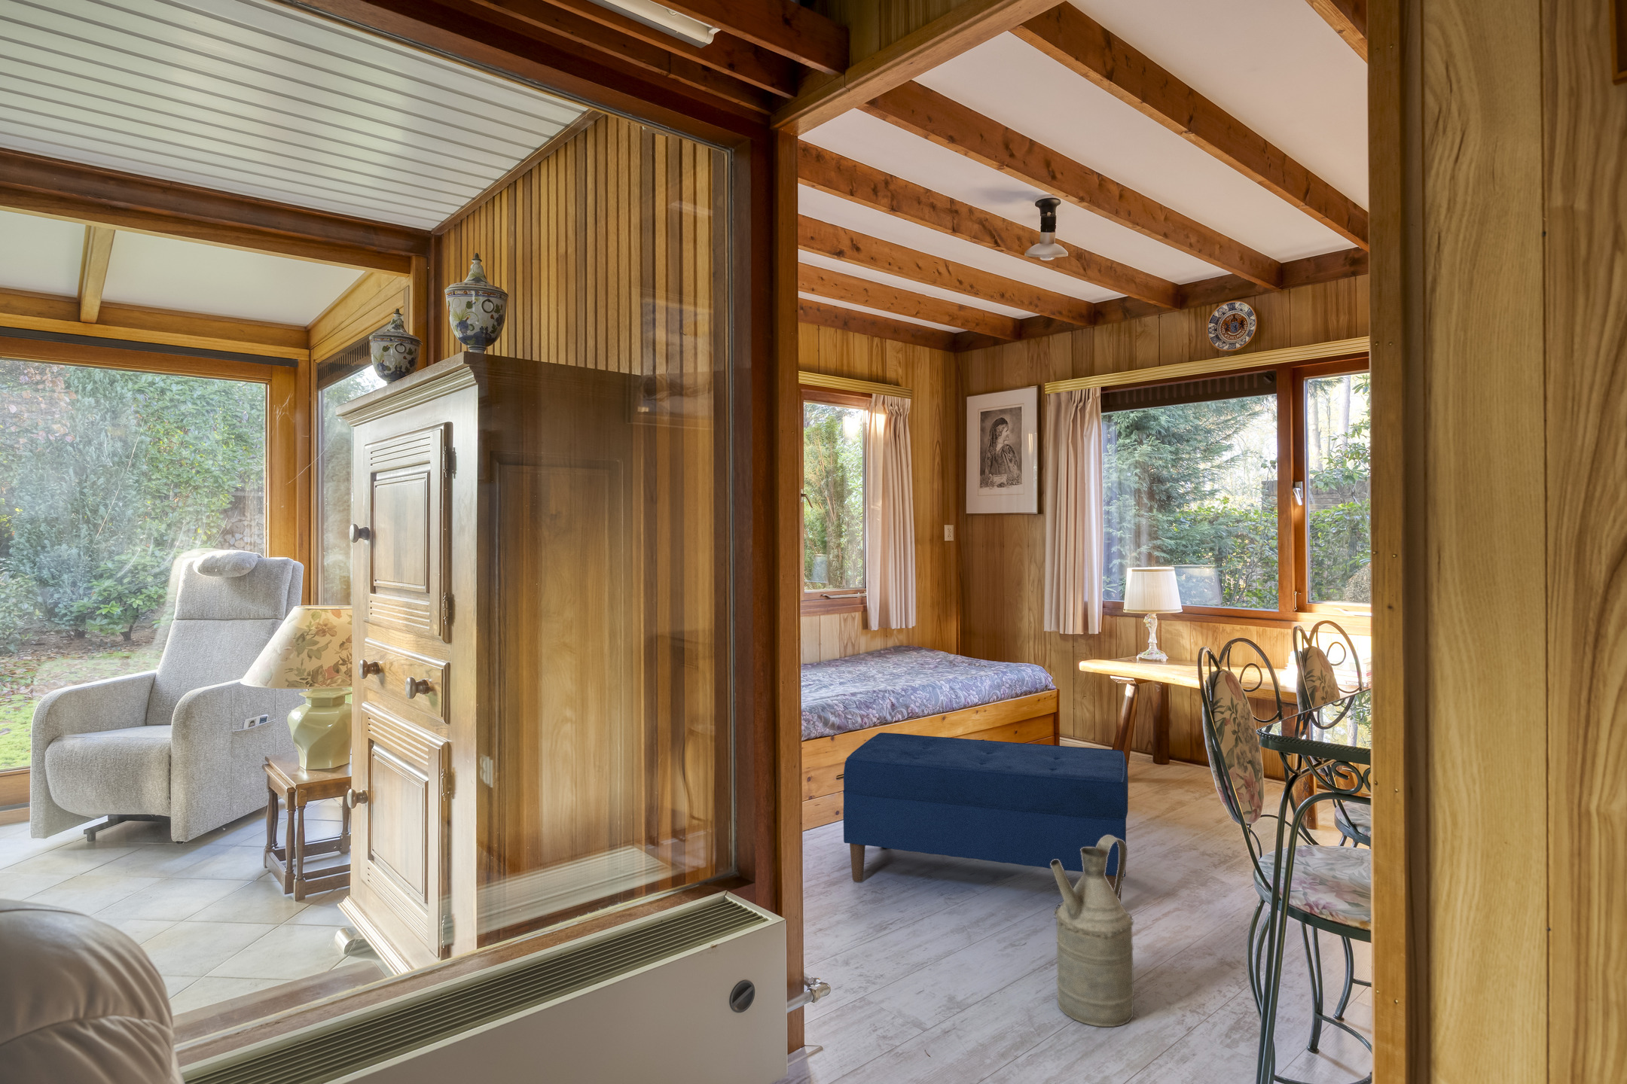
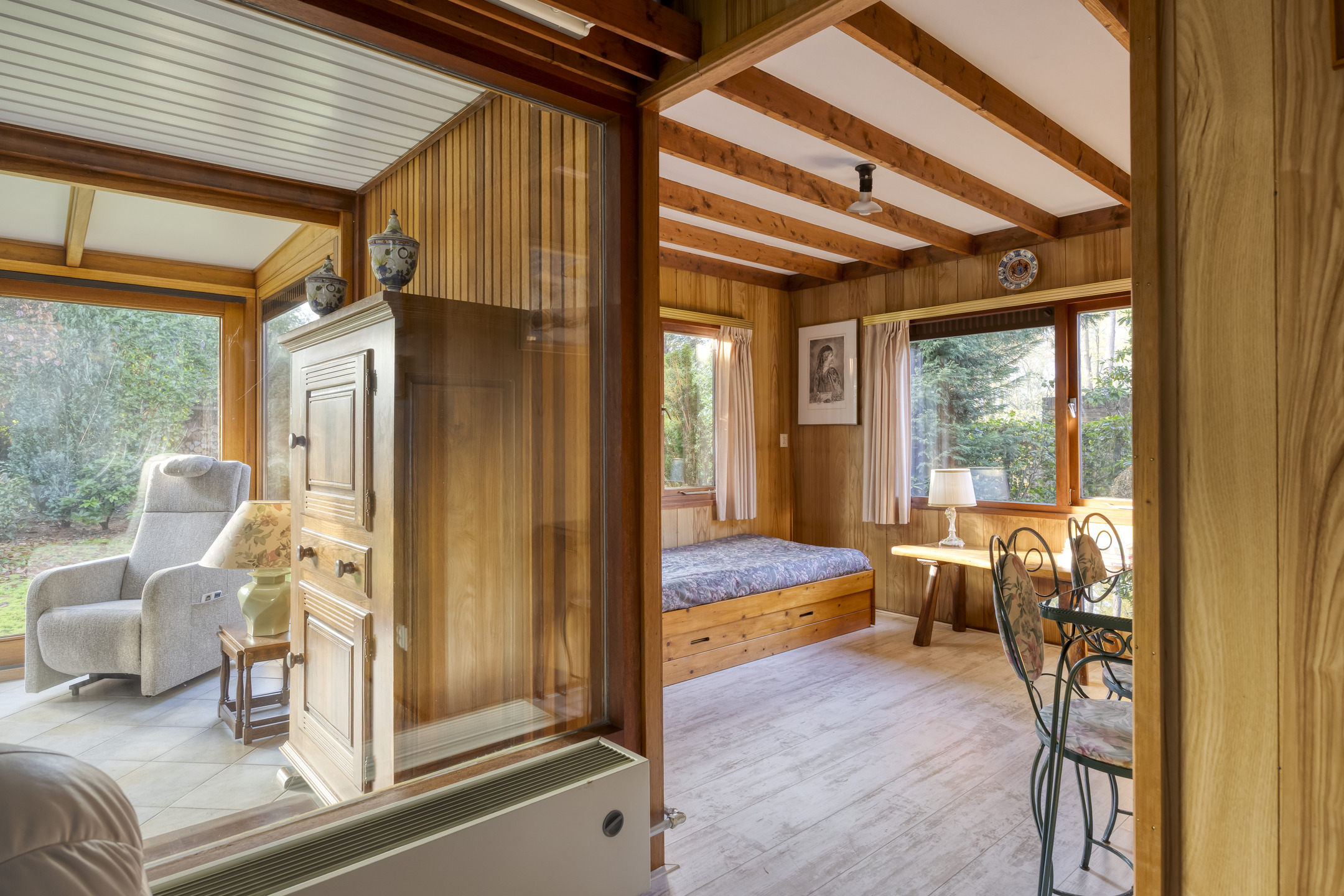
- watering can (1090, 926)
- bench (985, 815)
